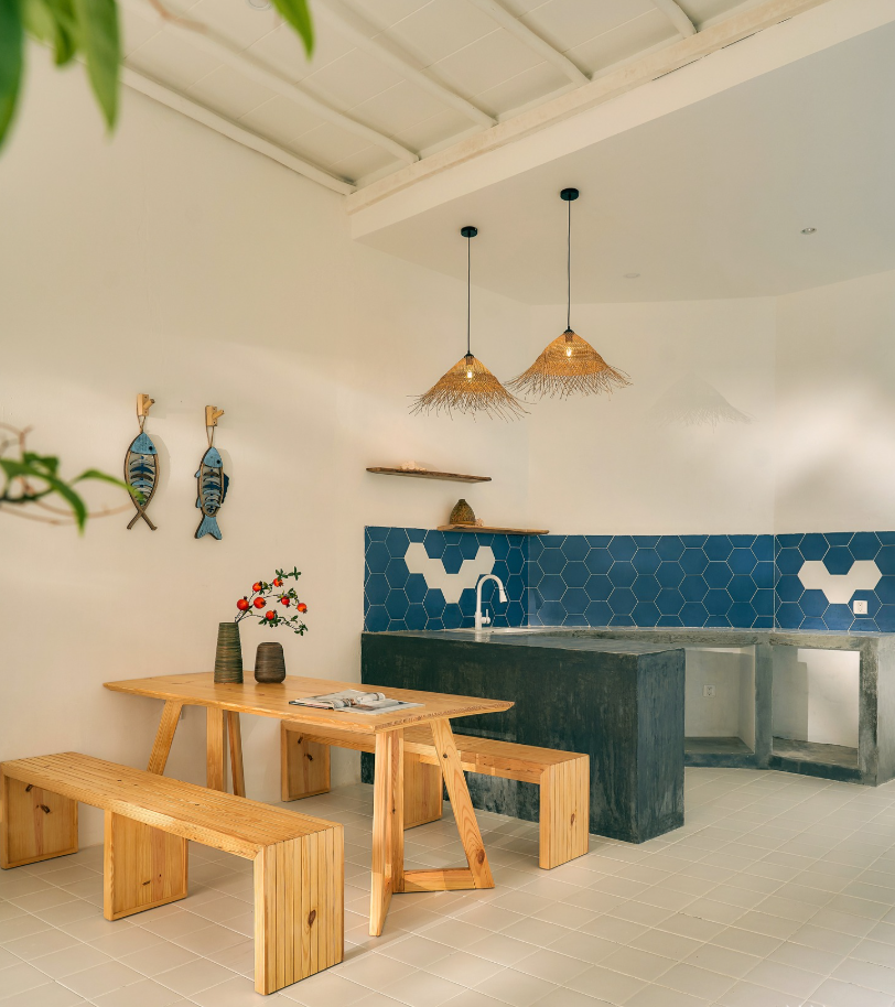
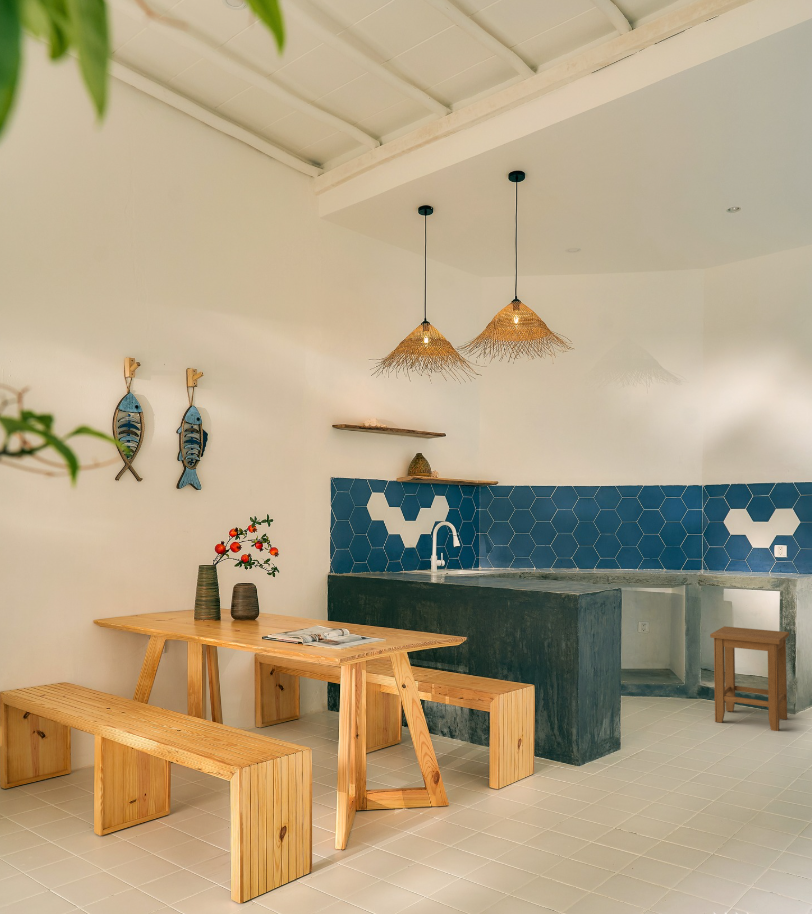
+ stool (749, 687)
